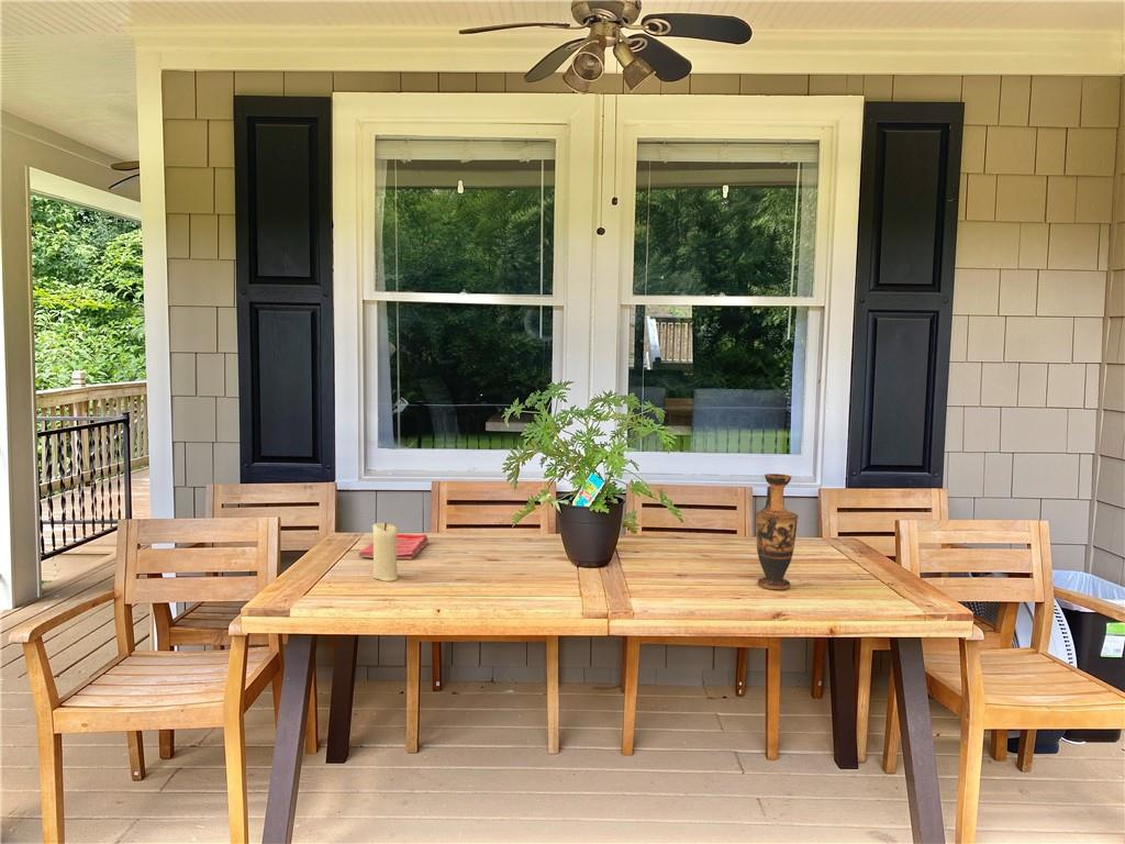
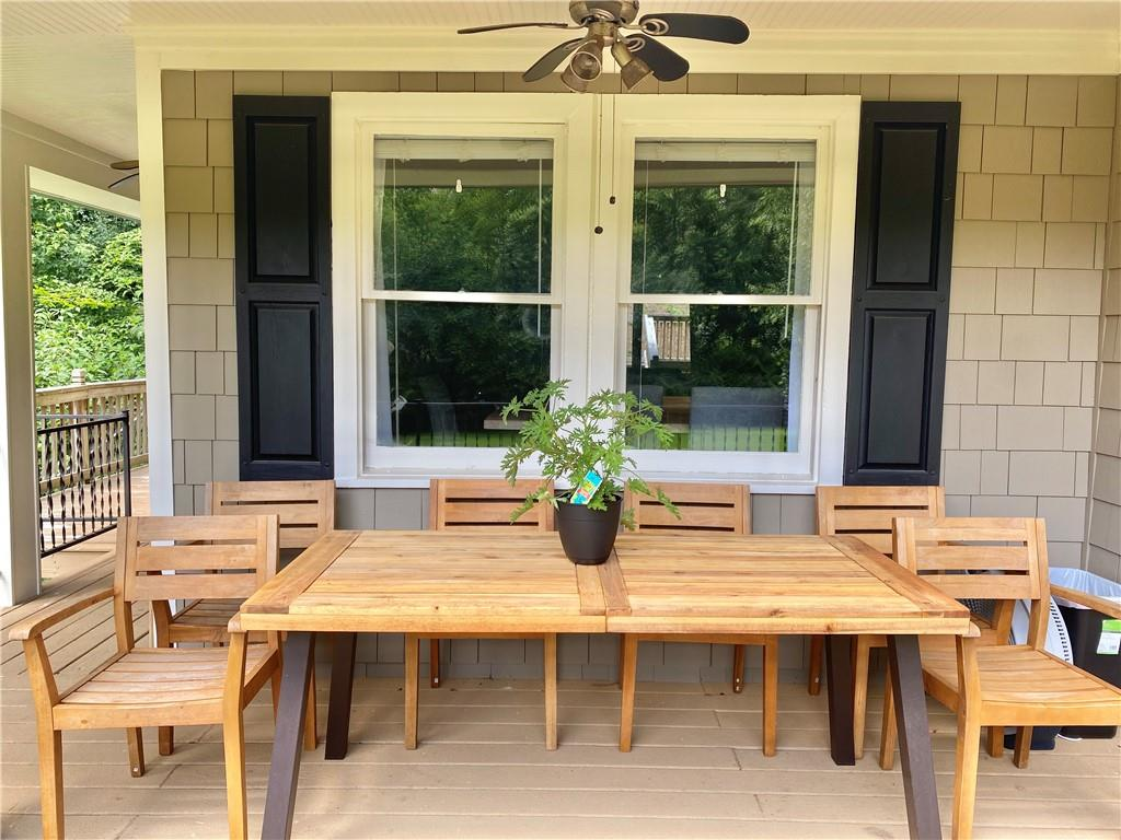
- vase (776, 530)
- dish towel (397, 545)
- candle (386, 549)
